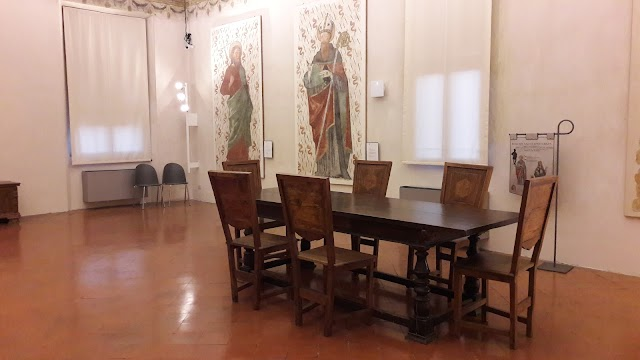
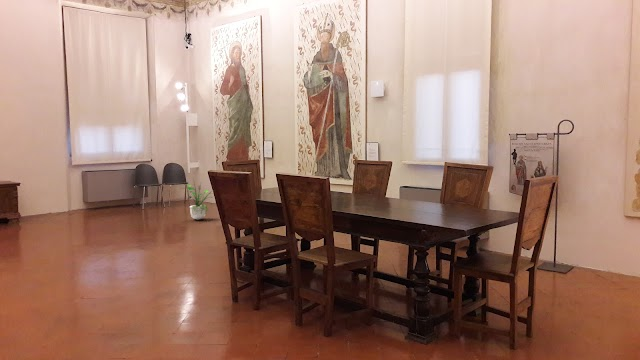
+ potted plant (202, 196)
